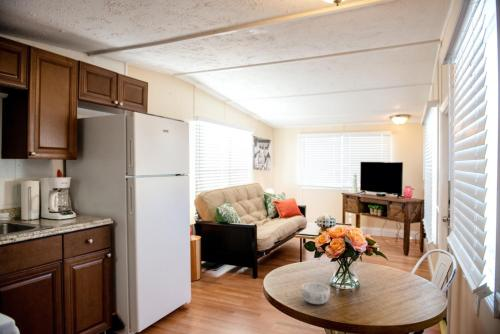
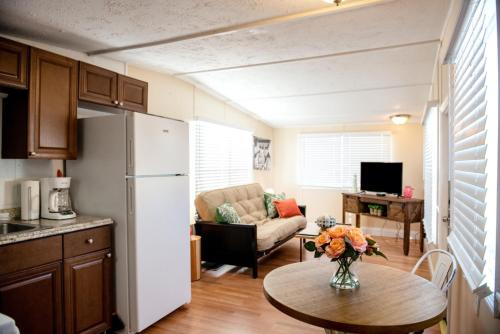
- decorative bowl (316, 294)
